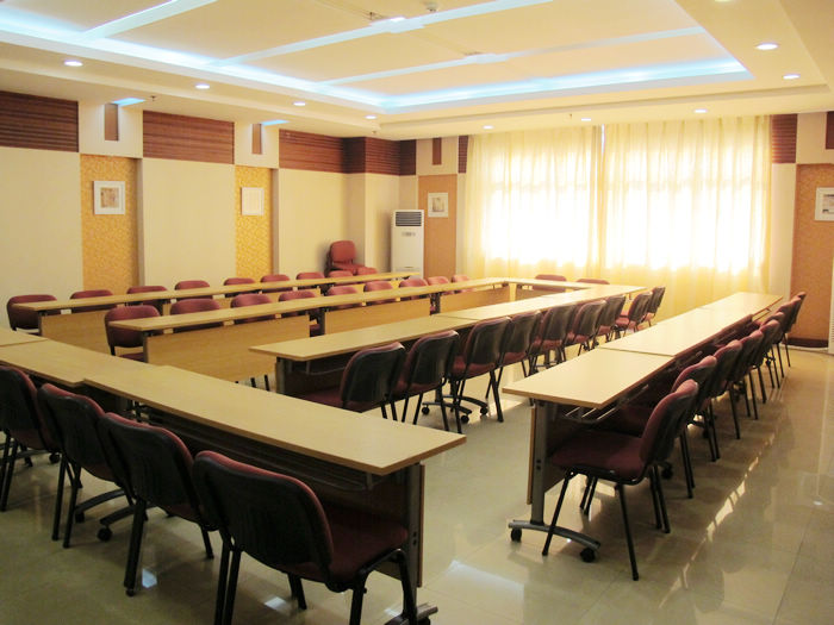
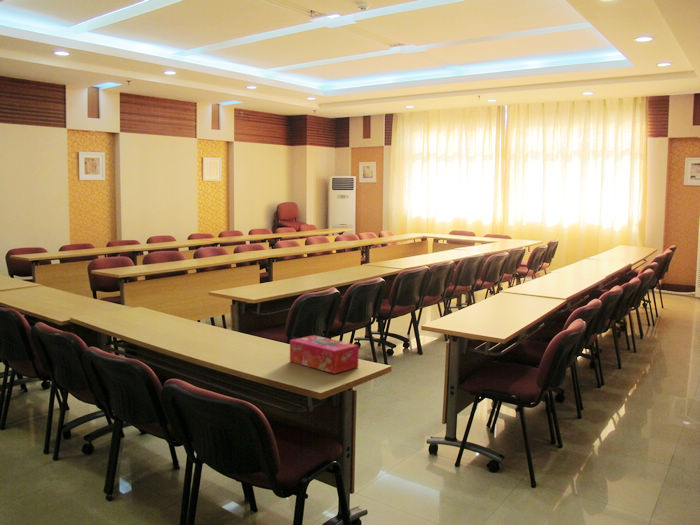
+ tissue box (323, 353)
